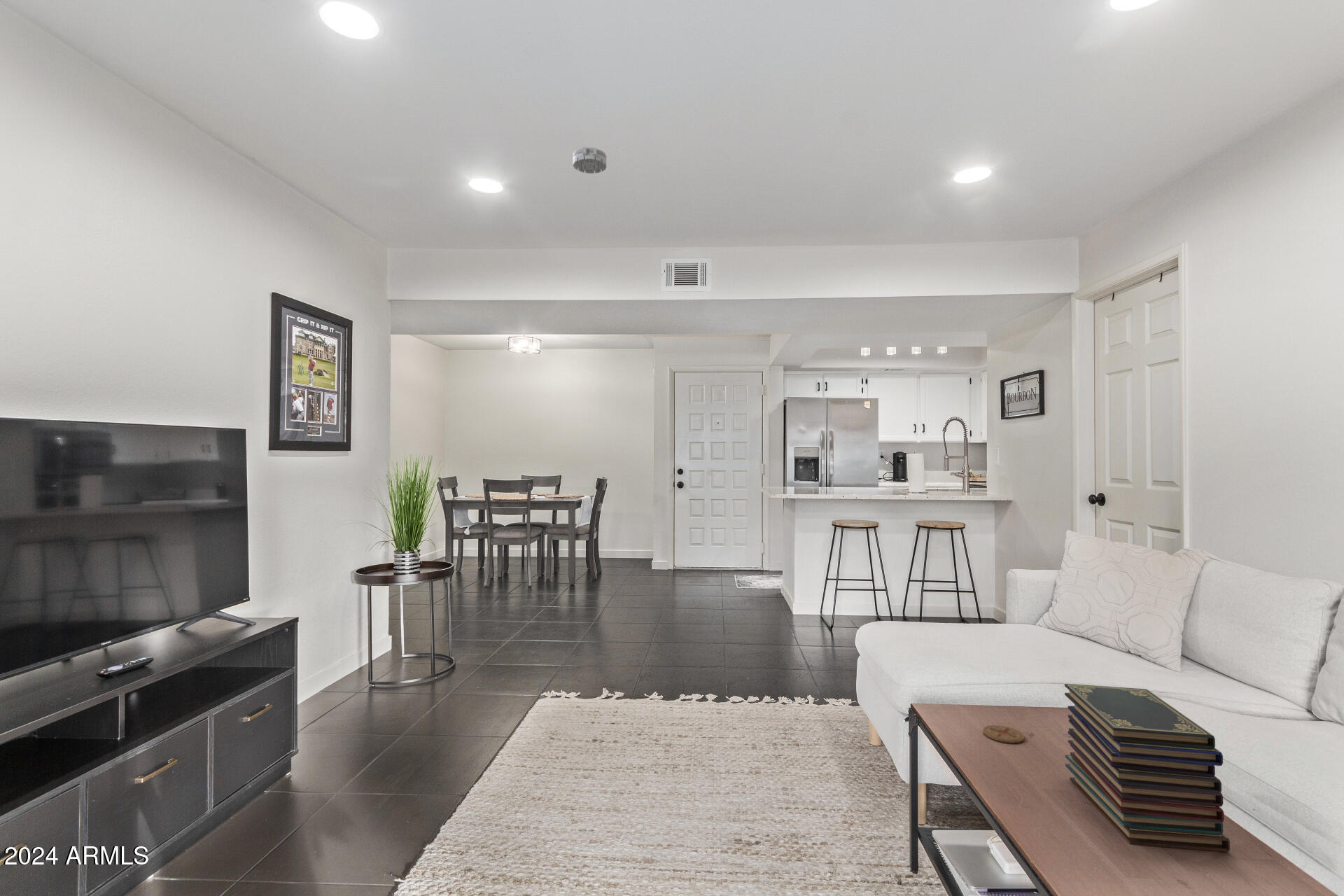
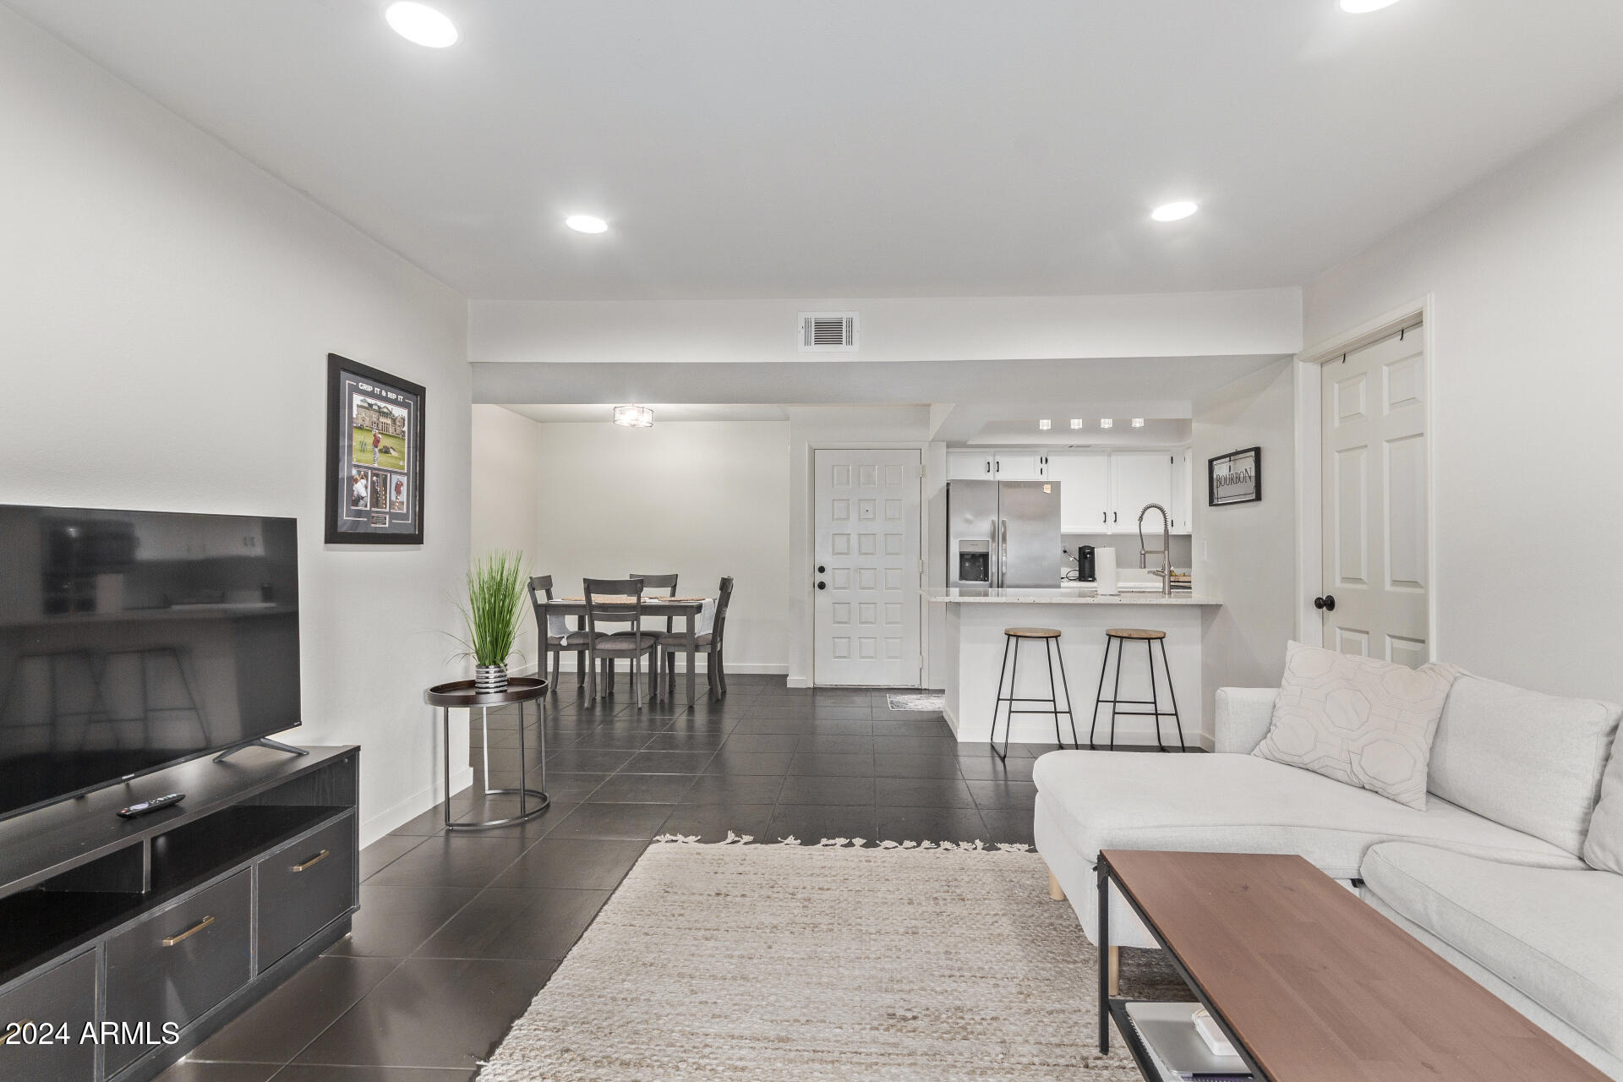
- smoke detector (589, 160)
- book stack (1135, 759)
- coaster (1003, 734)
